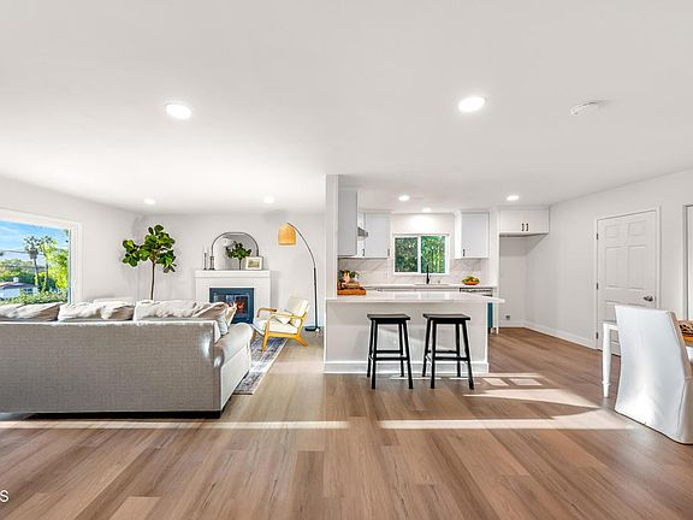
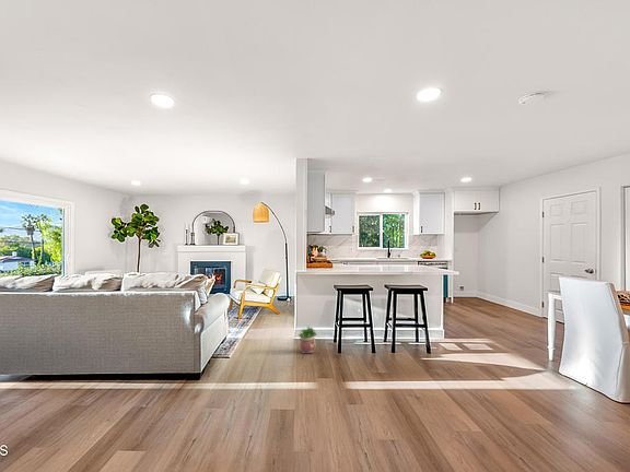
+ potted plant (306, 338)
